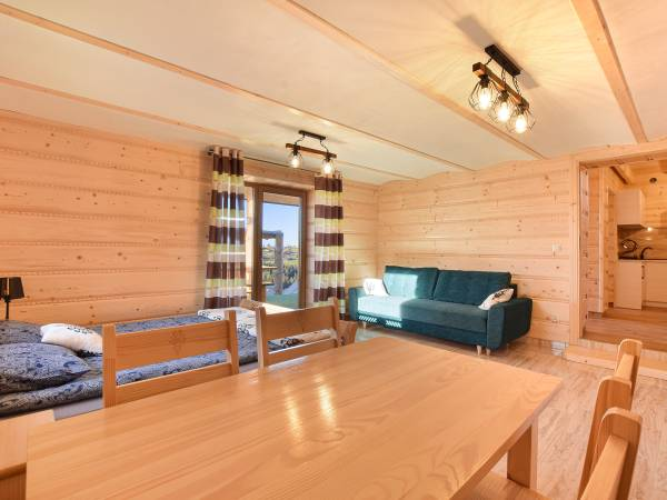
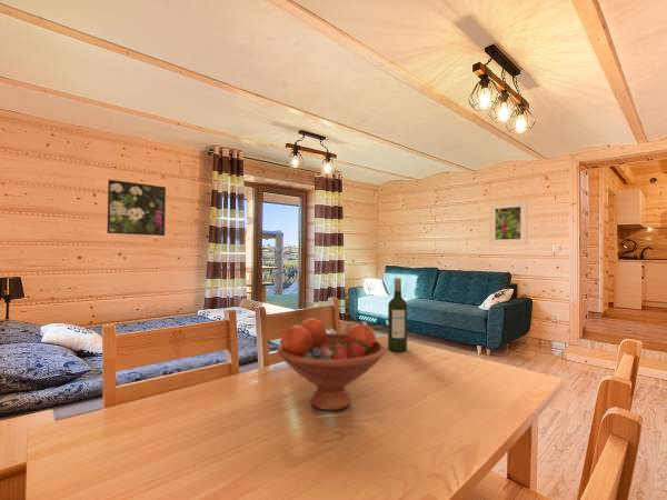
+ fruit bowl (330, 362)
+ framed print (507, 223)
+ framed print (137, 209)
+ wine bottle (397, 313)
